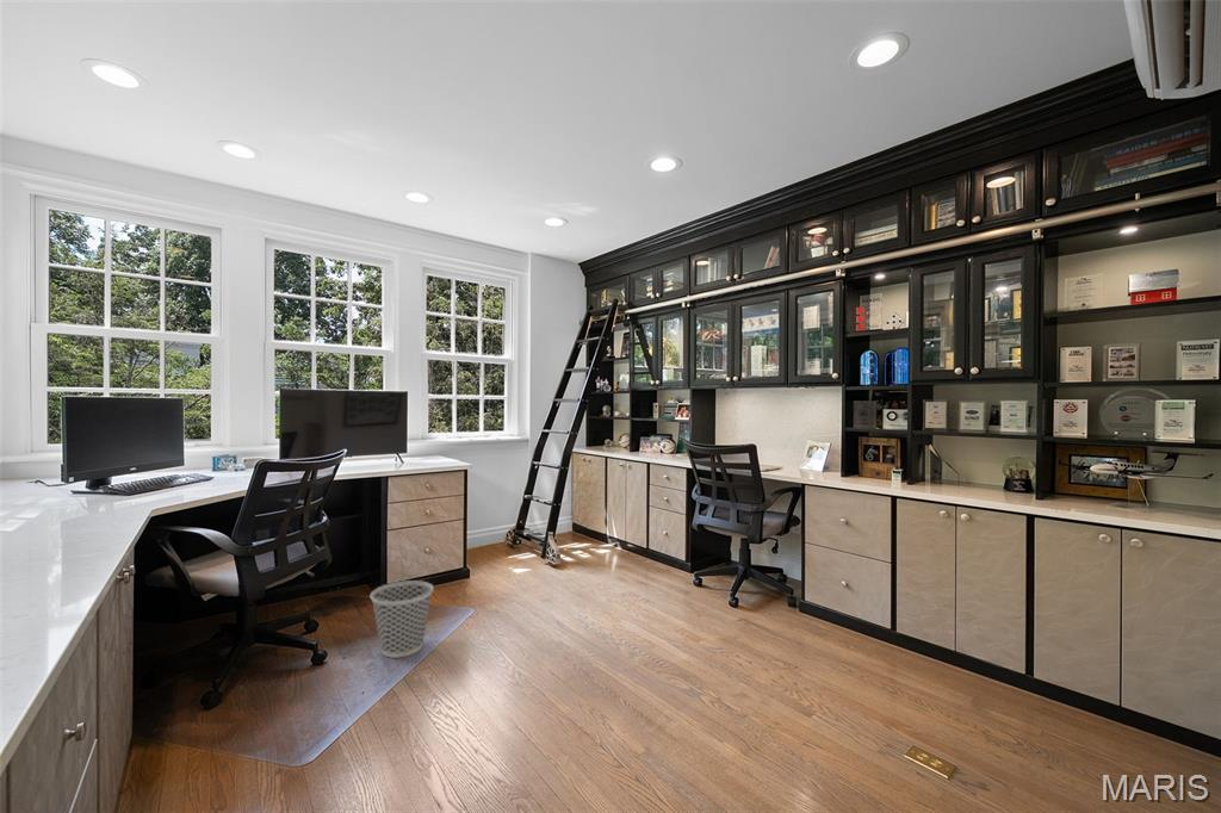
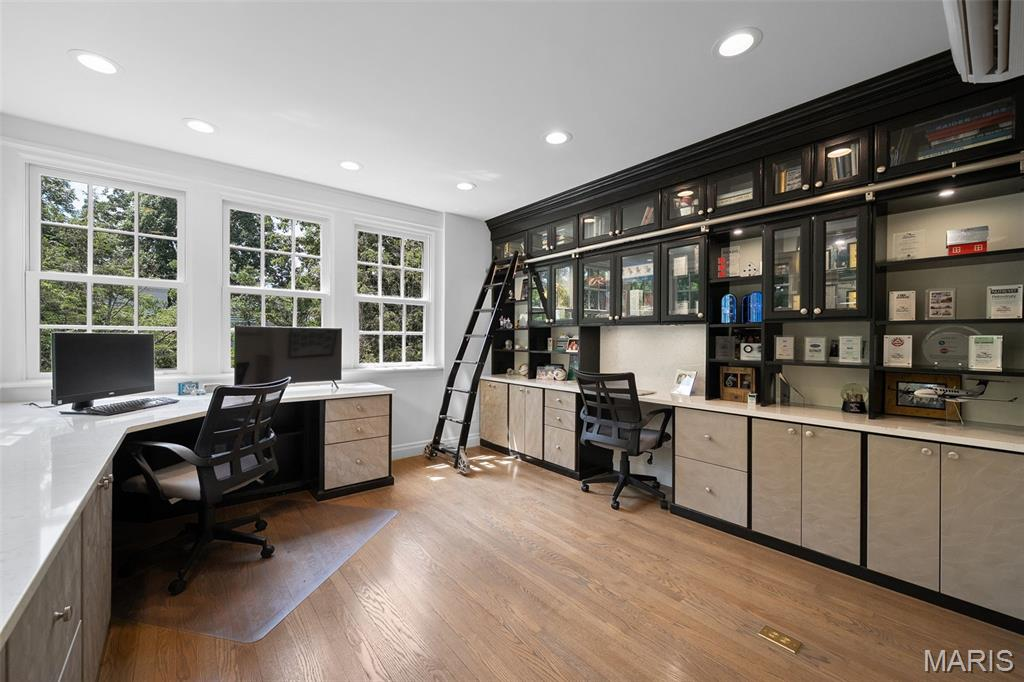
- wastebasket (402, 619)
